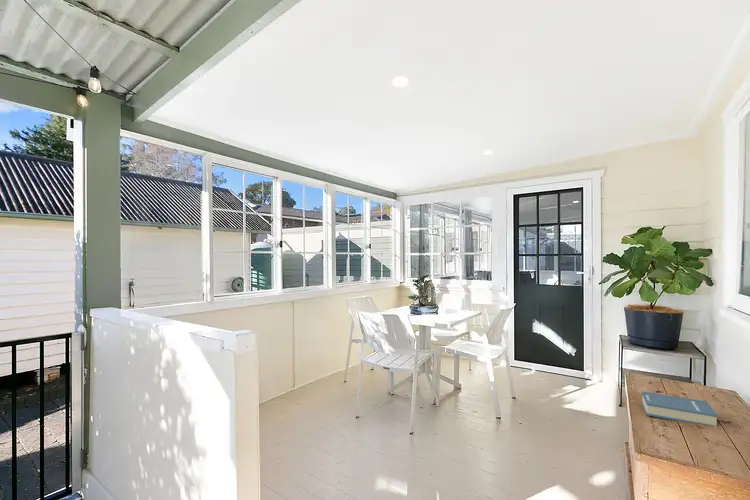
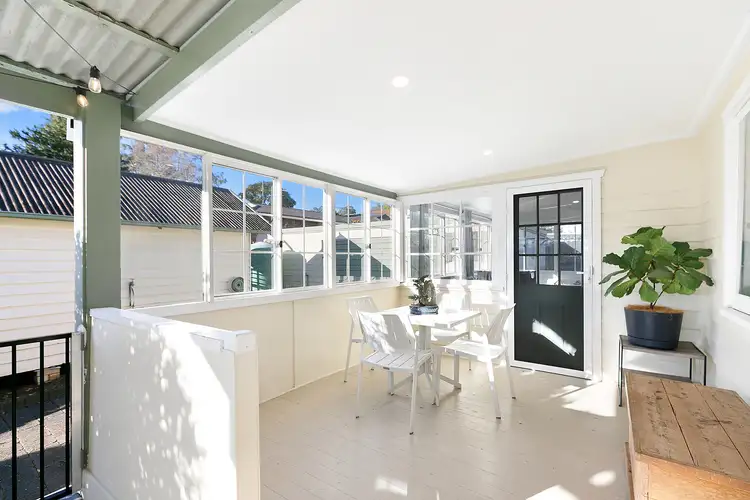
- hardback book (676, 407)
